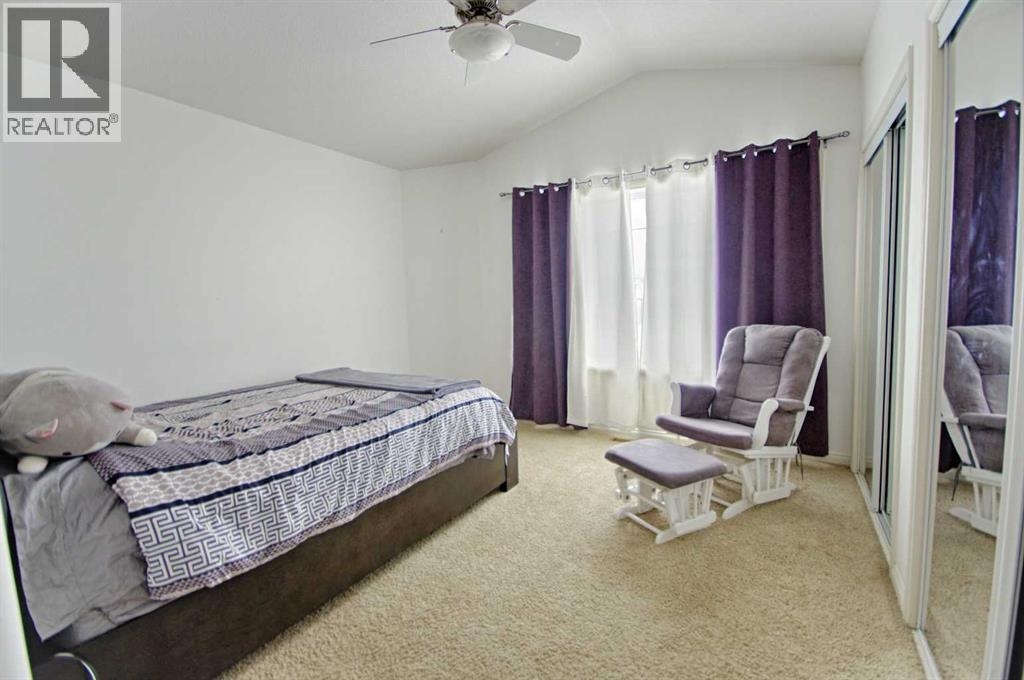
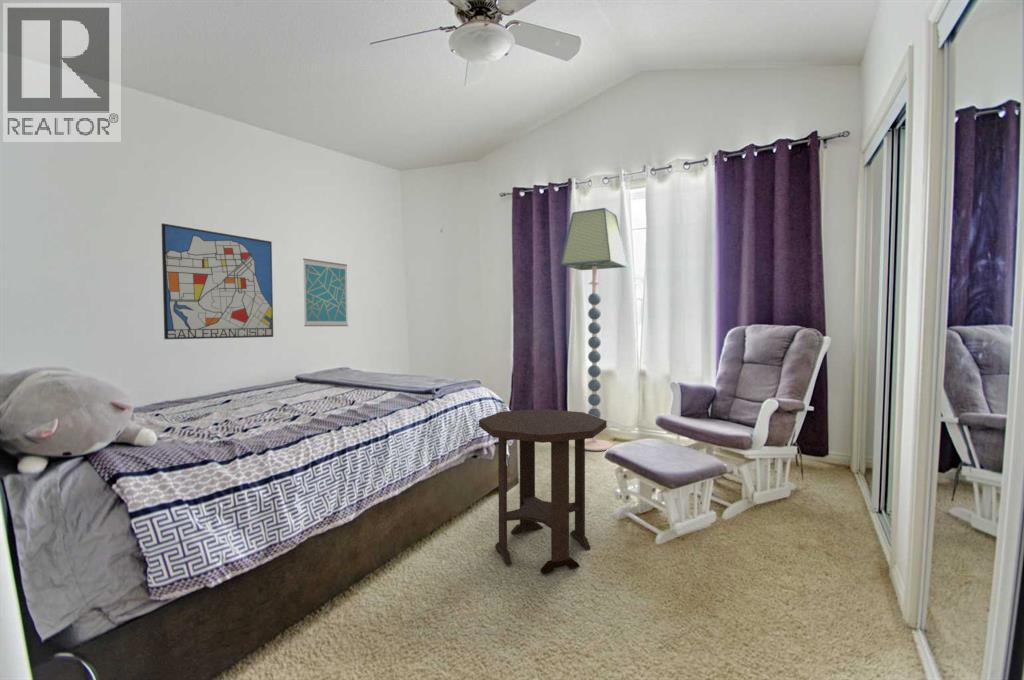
+ wall art (223, 285)
+ floor lamp (594, 329)
+ side table (534, 484)
+ wall art (326, 294)
